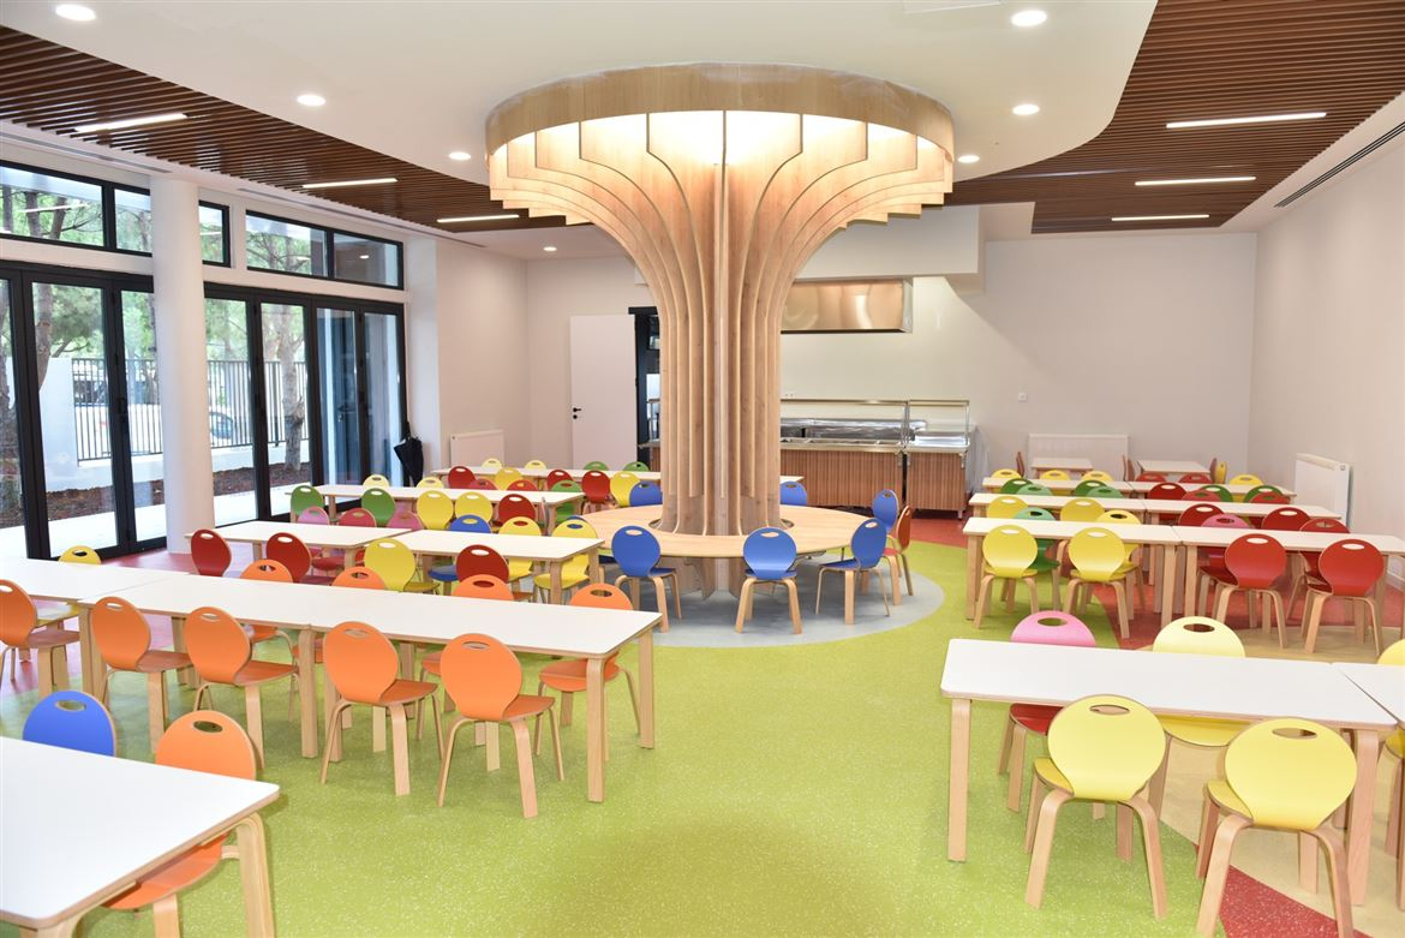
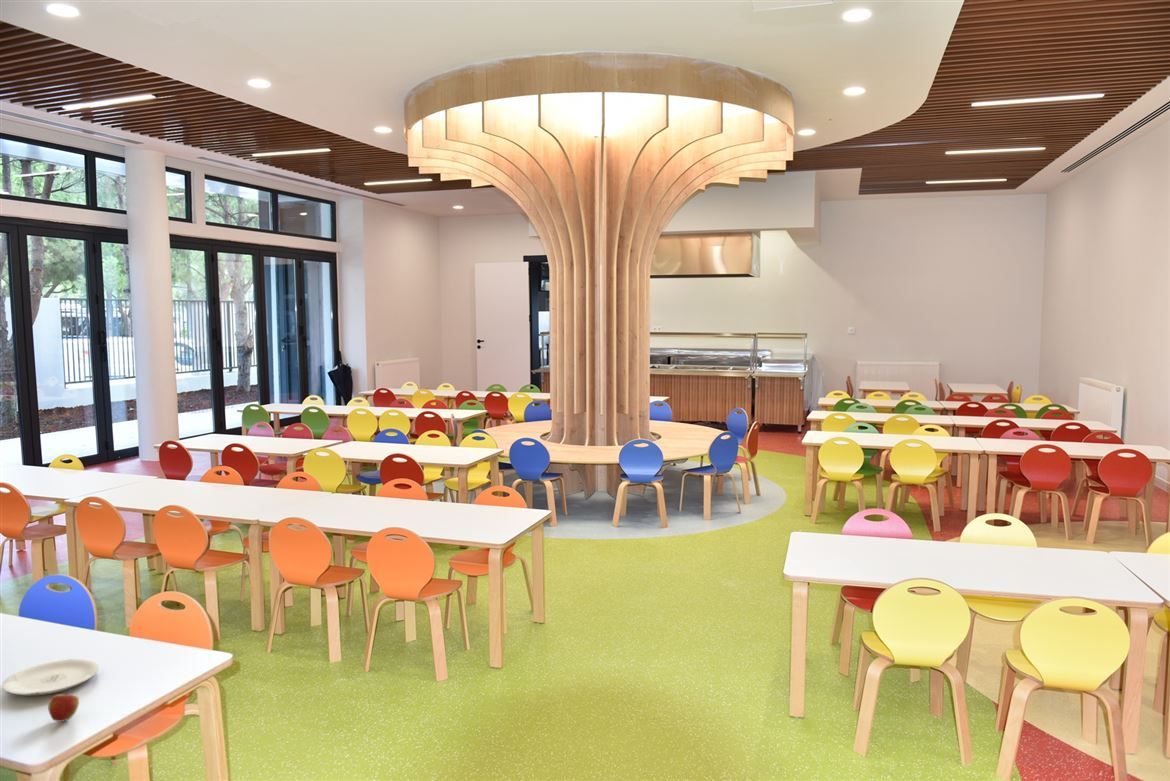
+ plate (52, 678)
+ apple (63, 706)
